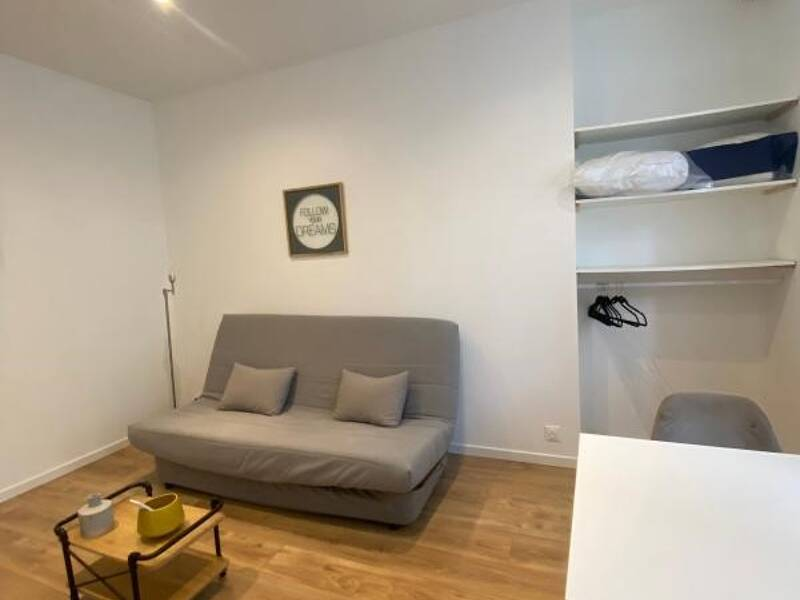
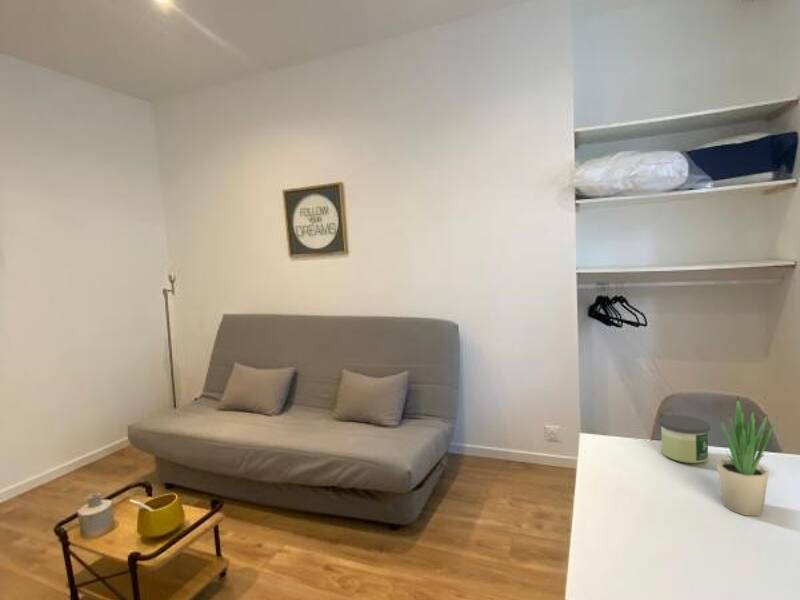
+ candle (684, 439)
+ potted plant (746, 452)
